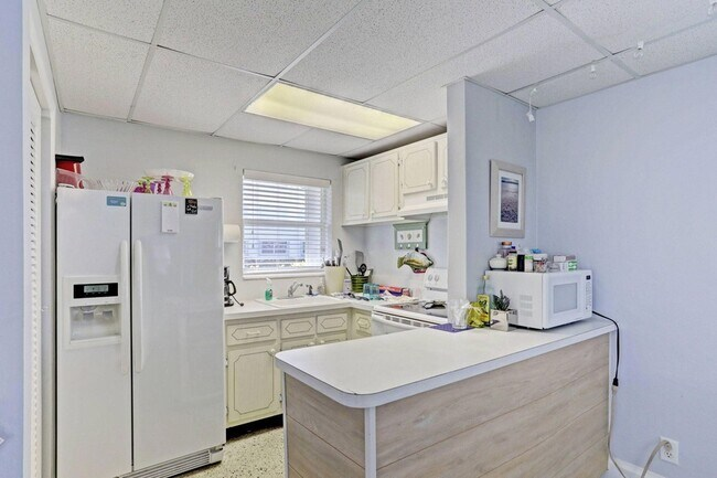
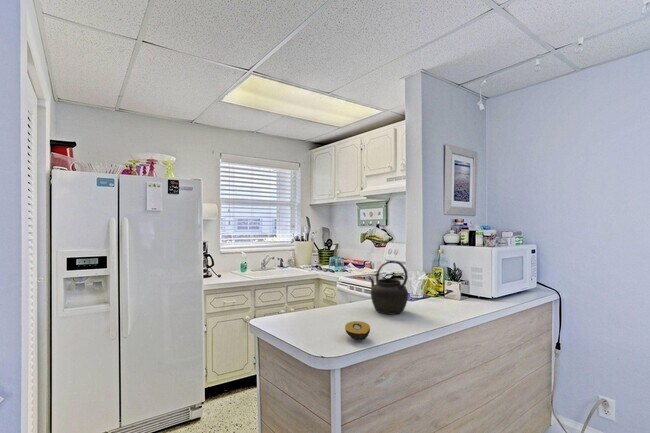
+ kettle (386, 285)
+ fruit (357, 331)
